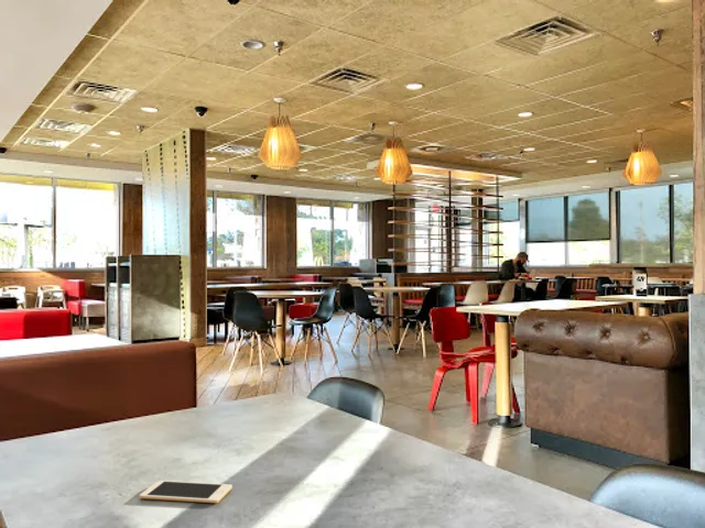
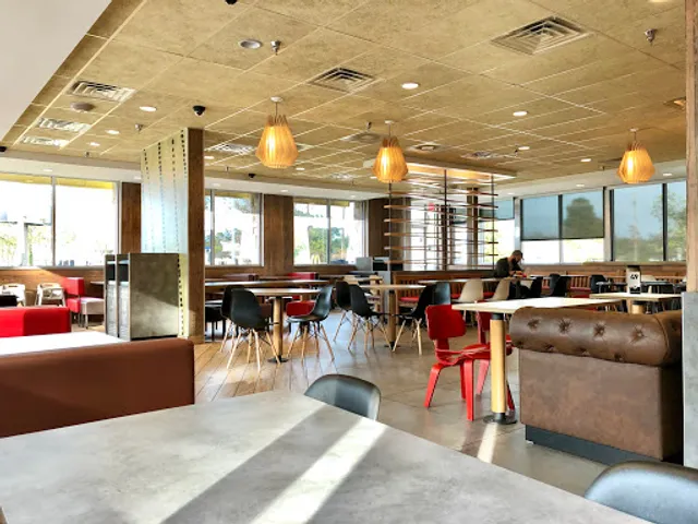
- cell phone (186, 491)
